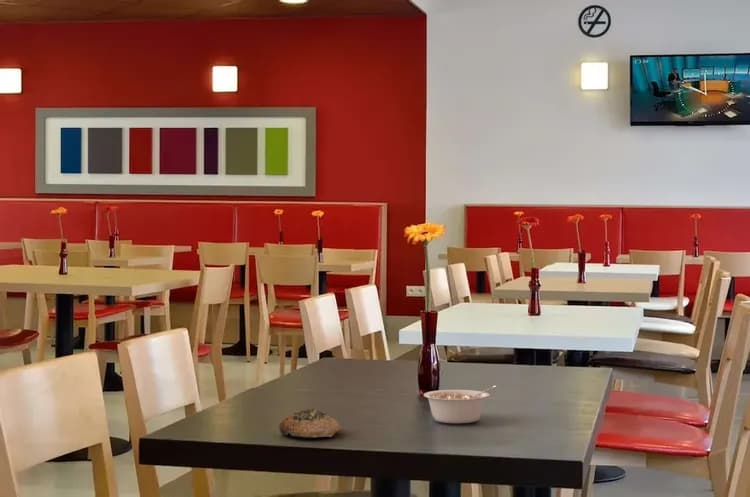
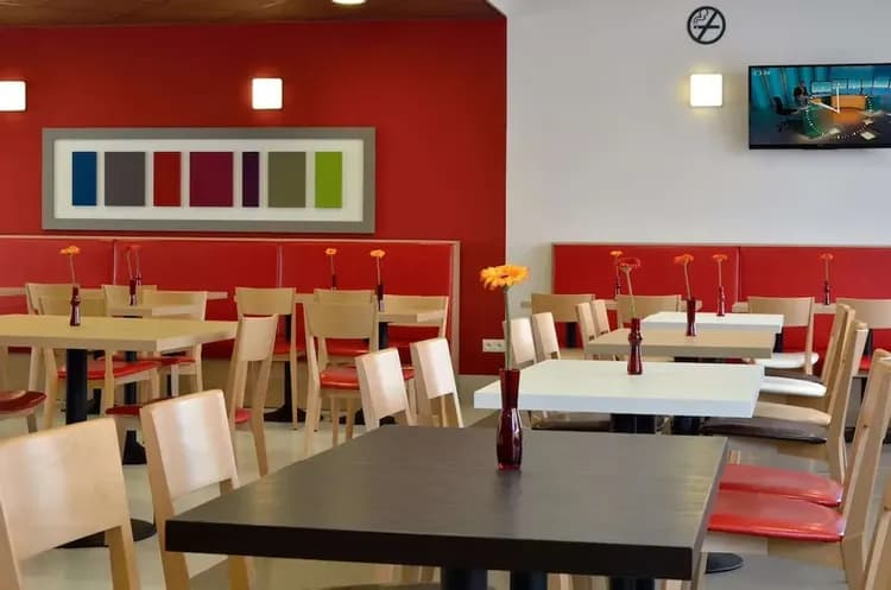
- bread roll (310, 421)
- legume (457, 404)
